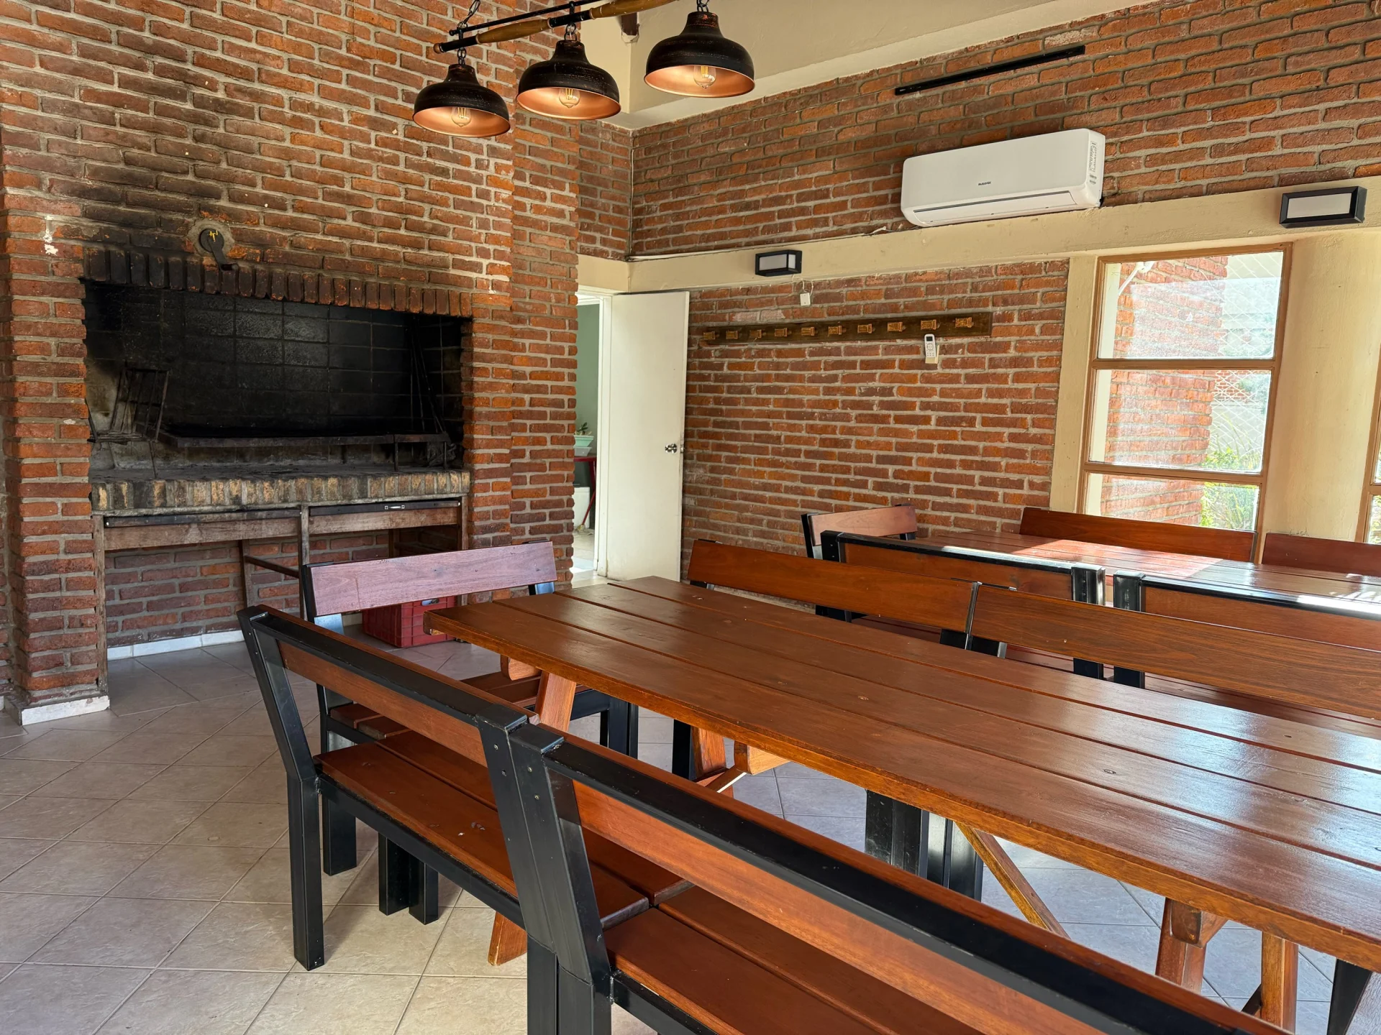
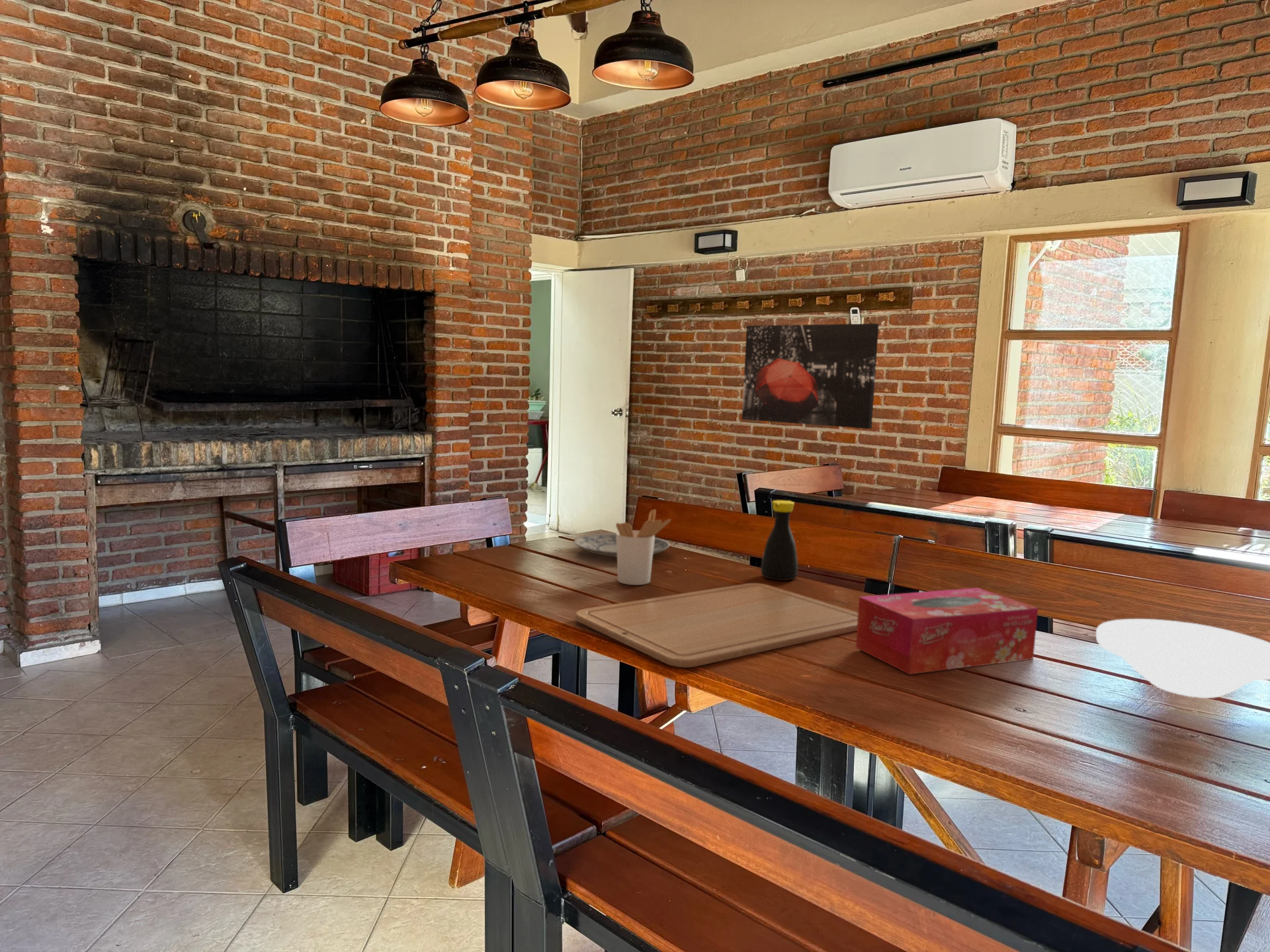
+ chopping board (725, 618)
+ bottle (781, 539)
+ wall art (806, 374)
+ plate (1185, 662)
+ tissue box (945, 627)
+ utensil holder (642, 547)
+ plate (616, 547)
